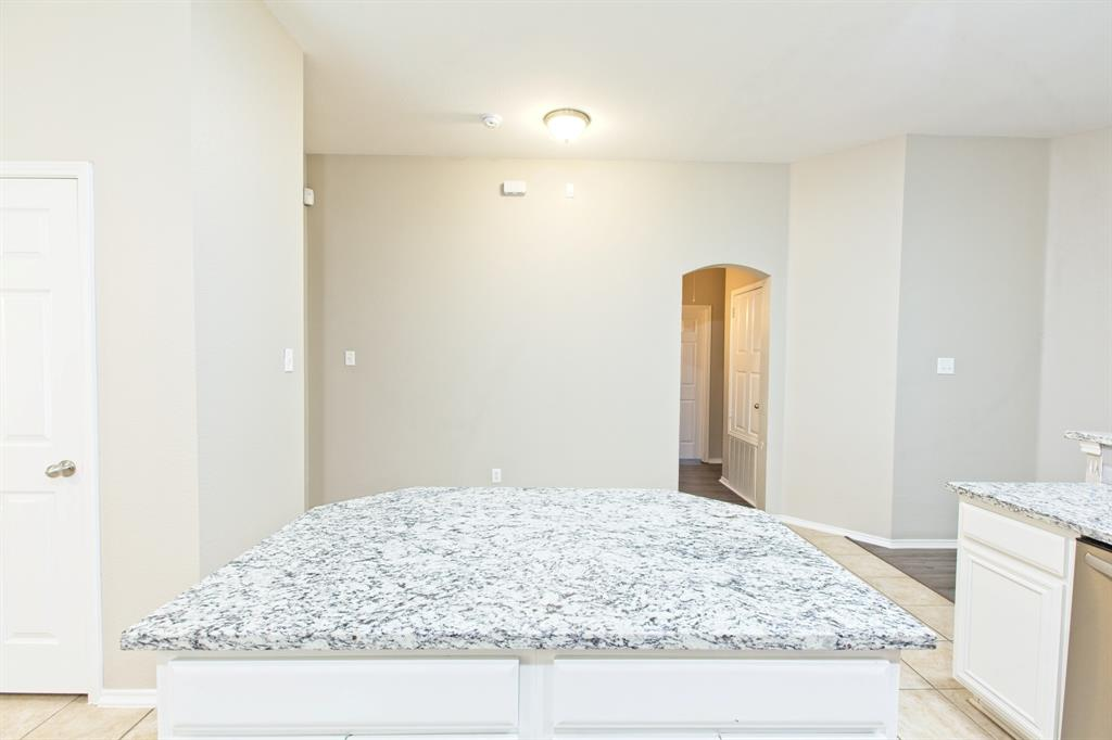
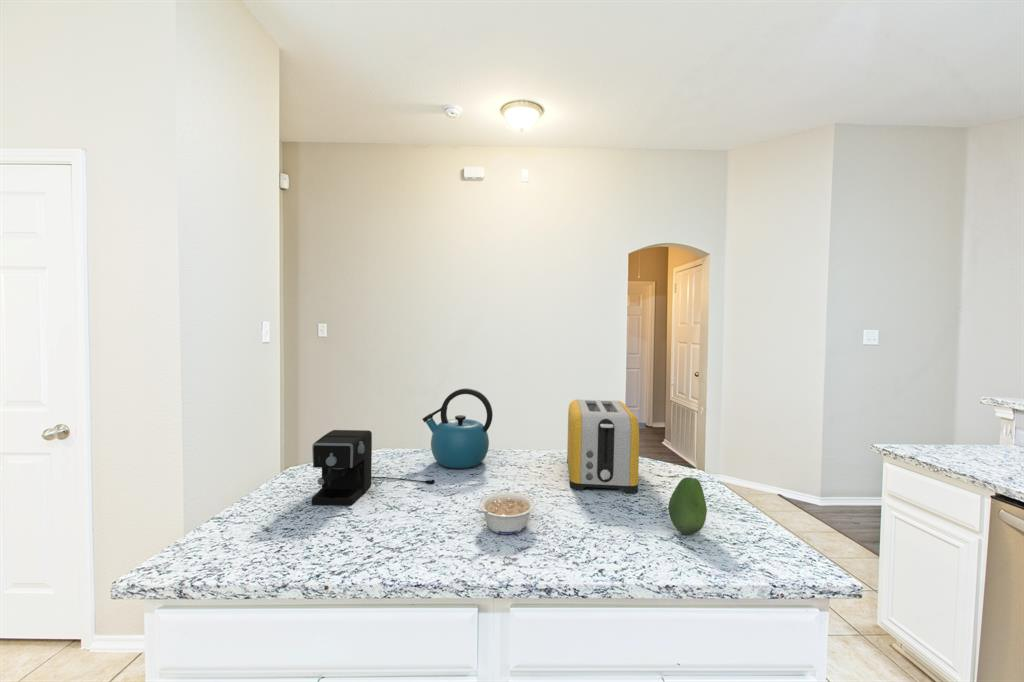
+ kettle (456, 425)
+ toaster (600, 441)
+ coffee maker (371, 465)
+ legume (506, 512)
+ fruit (687, 504)
